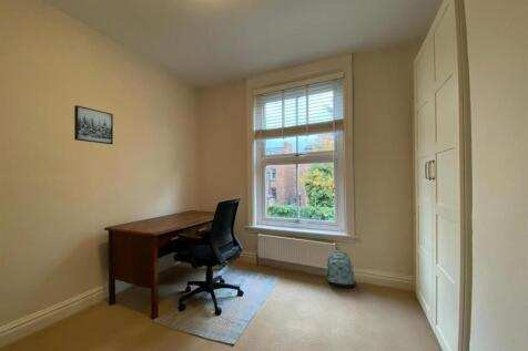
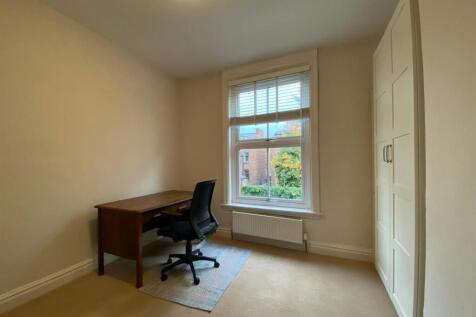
- backpack (339, 268)
- wall art (94, 125)
